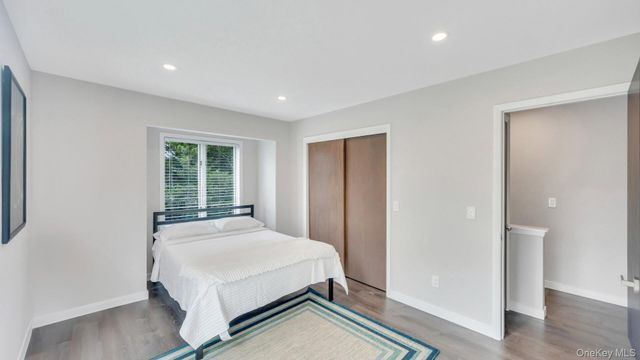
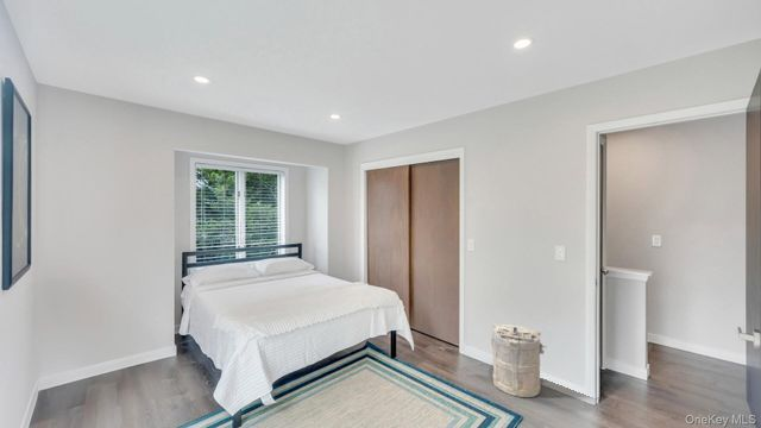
+ laundry hamper (514, 354)
